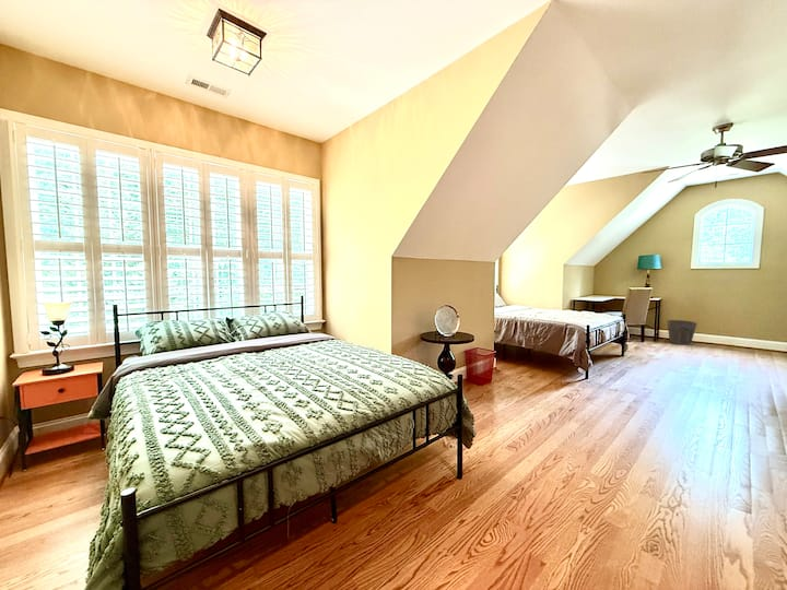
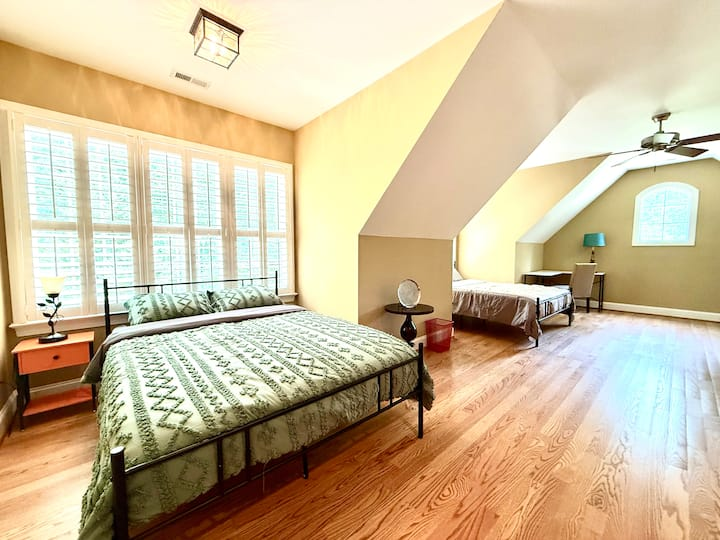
- waste bin (680, 332)
